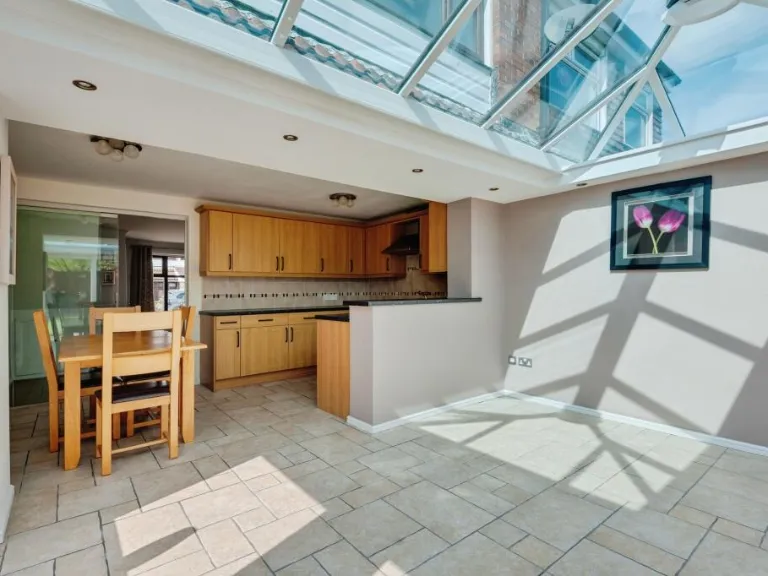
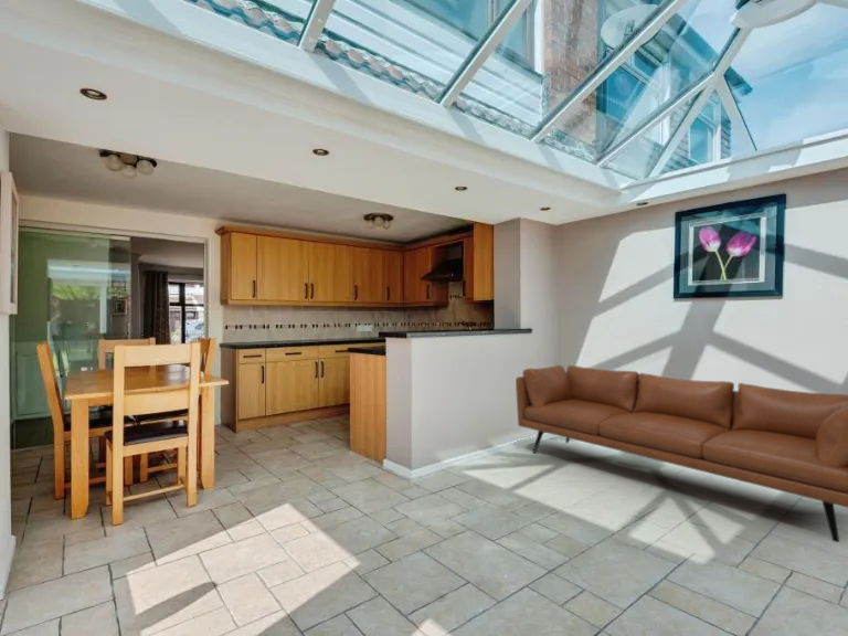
+ leather (668, 427)
